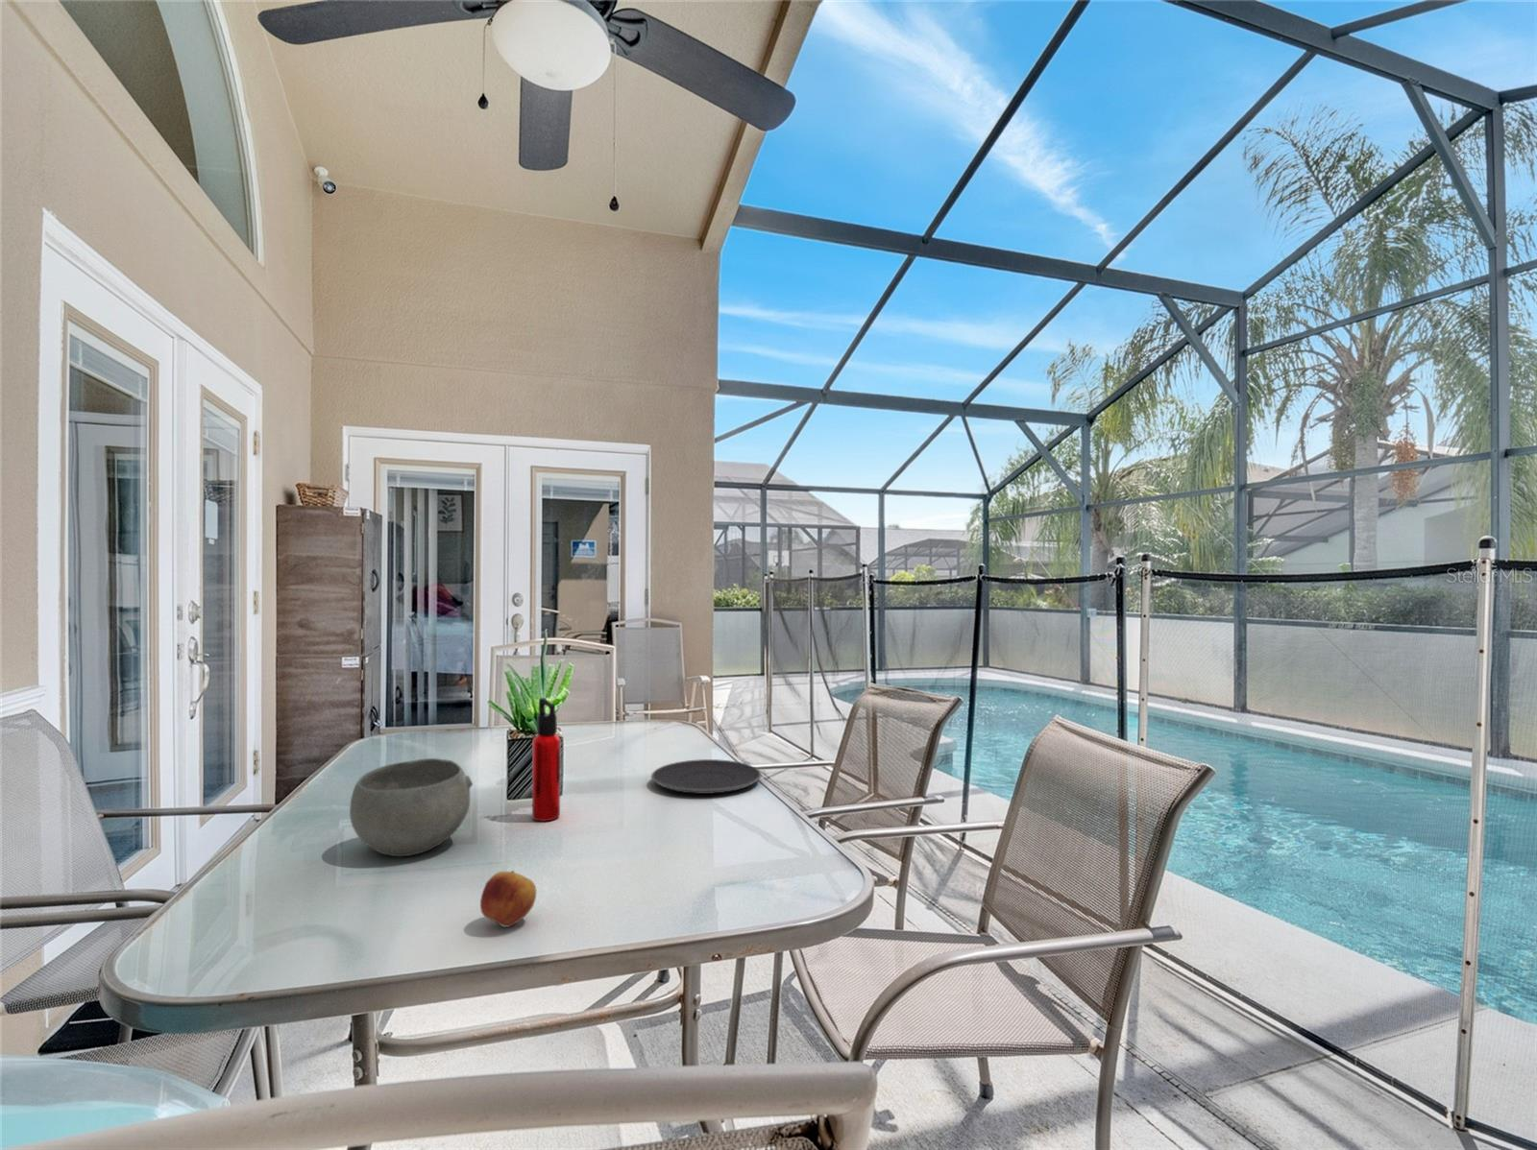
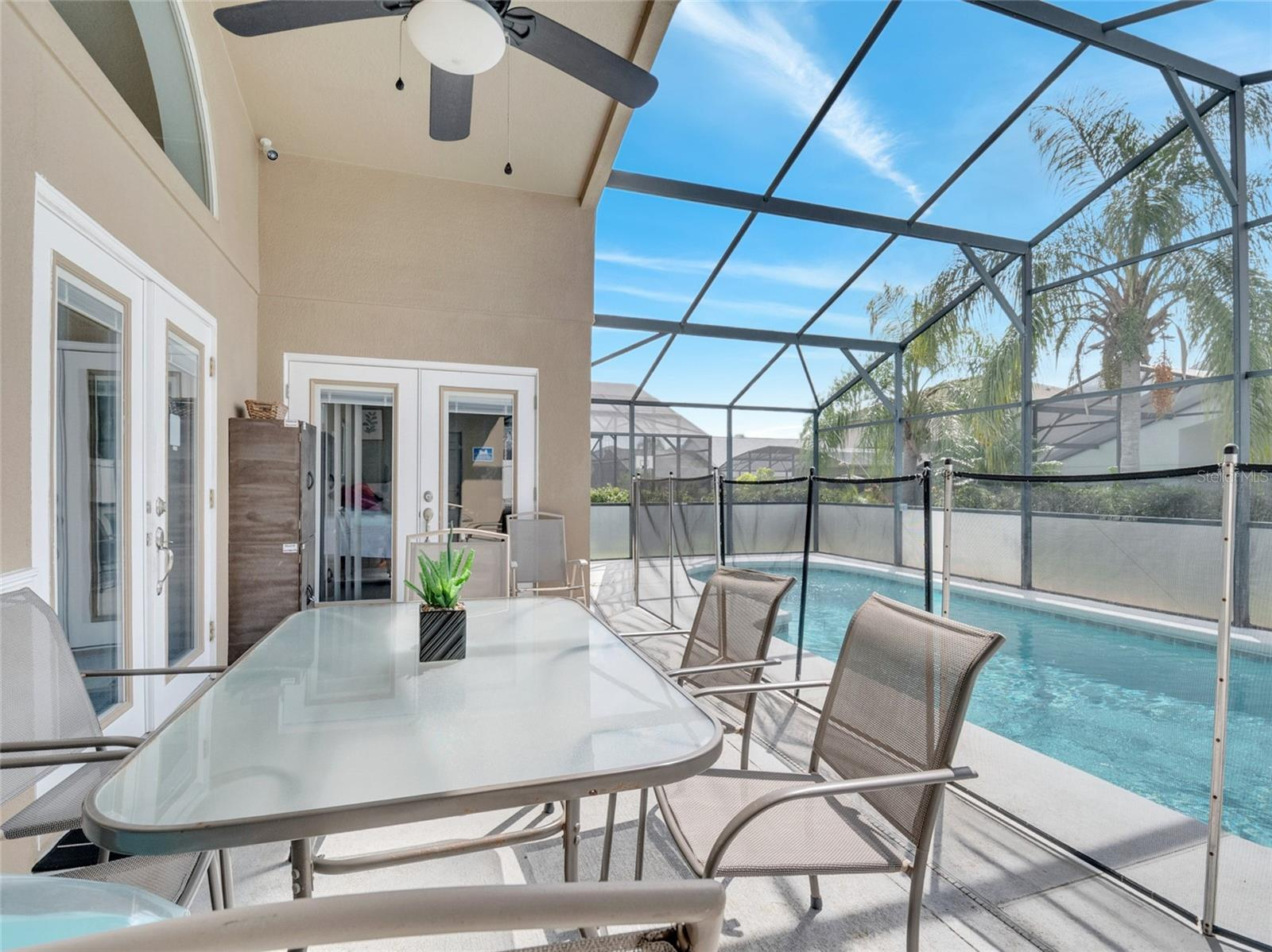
- bowl (411, 807)
- water bottle (546, 757)
- apple (509, 896)
- plate (706, 778)
